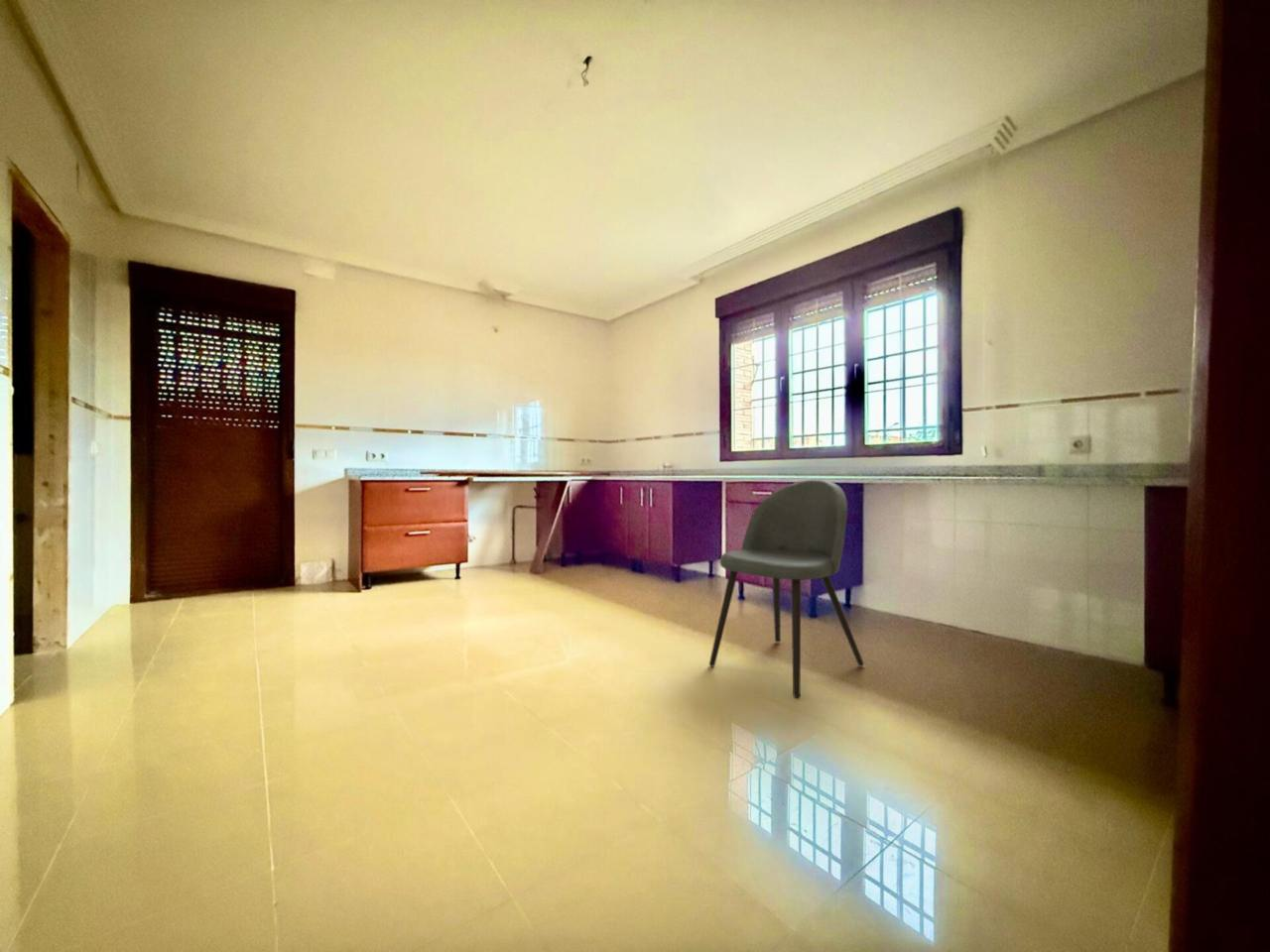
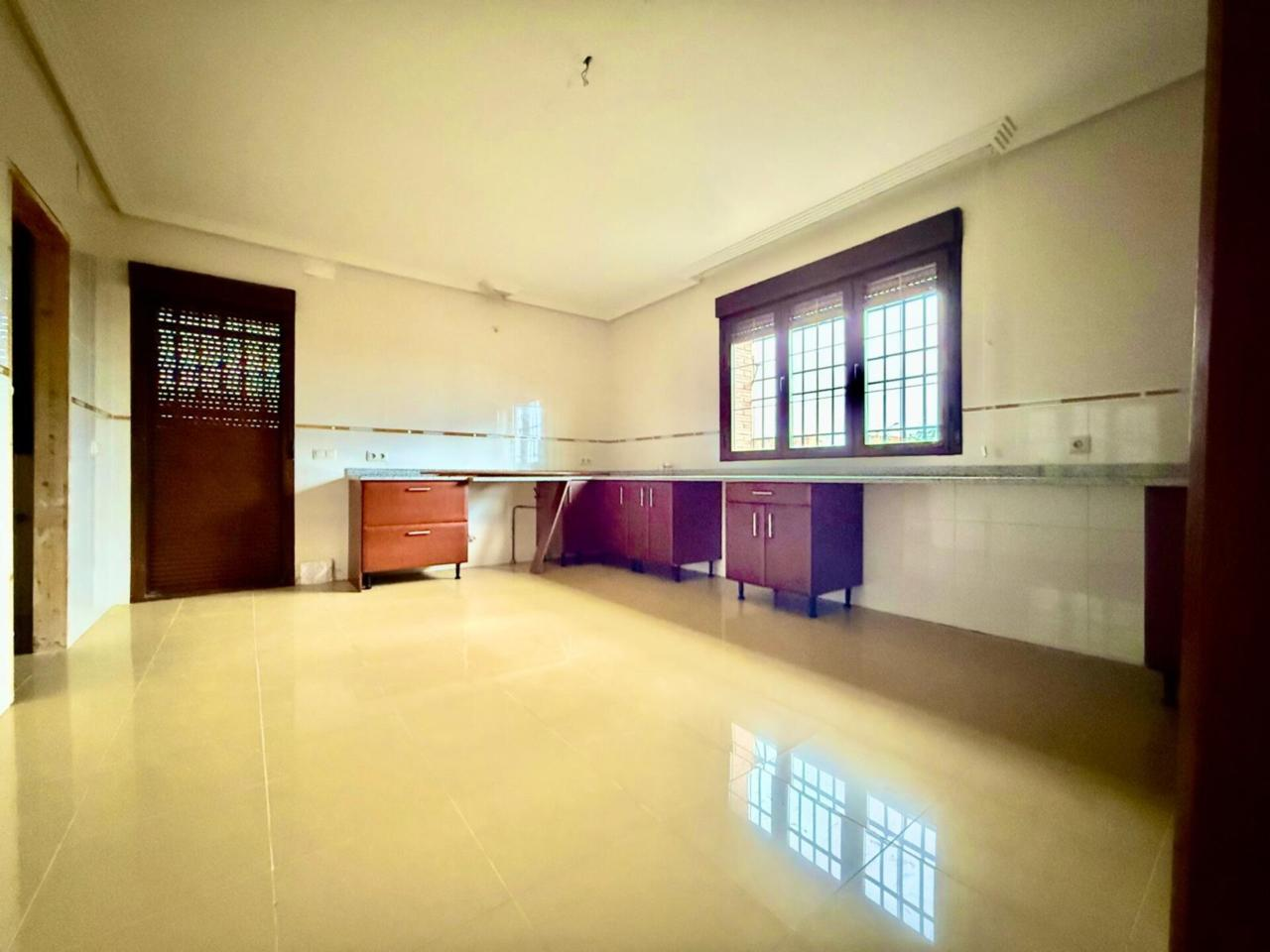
- dining chair (786, 572)
